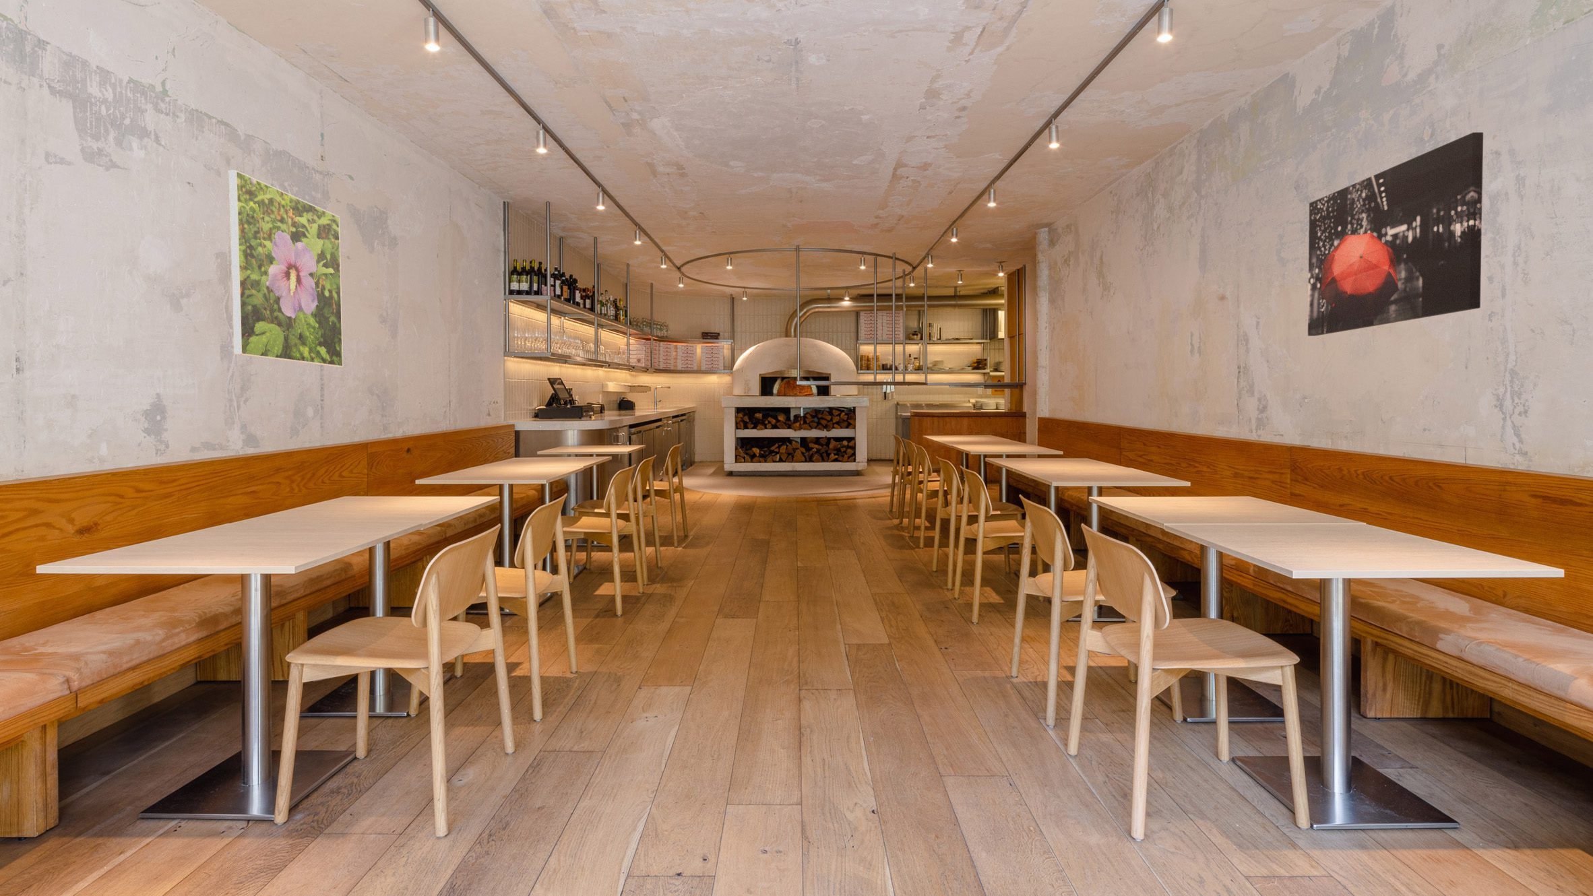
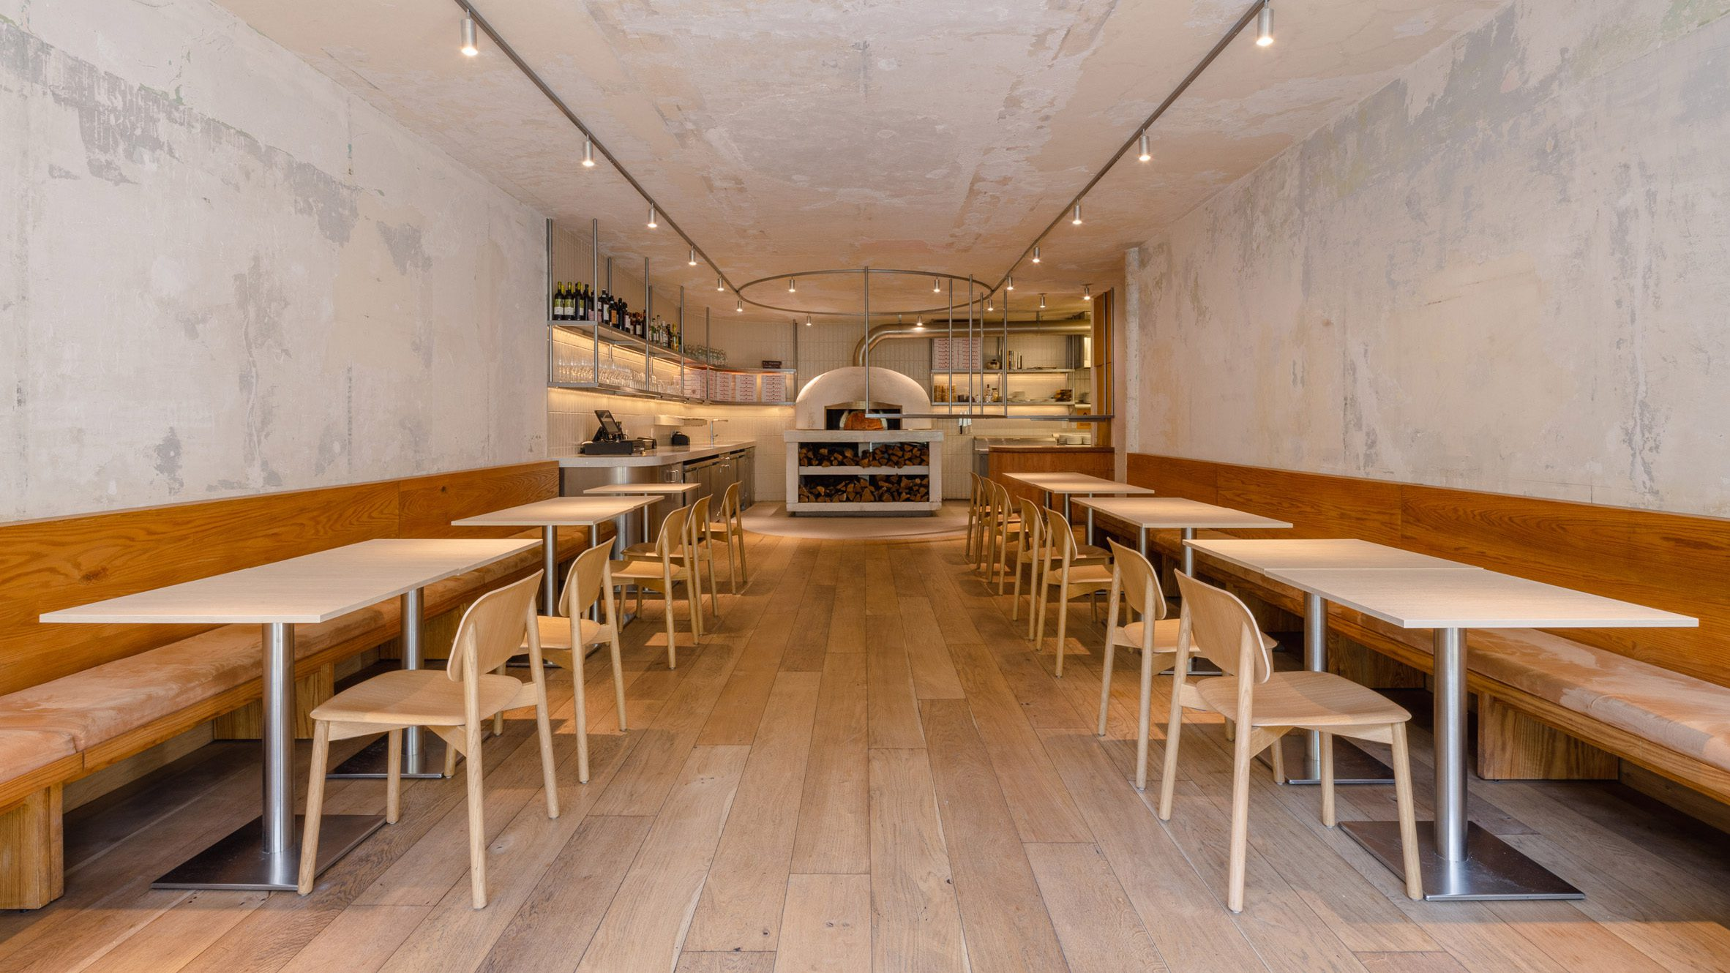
- wall art (1383, 248)
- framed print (292, 278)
